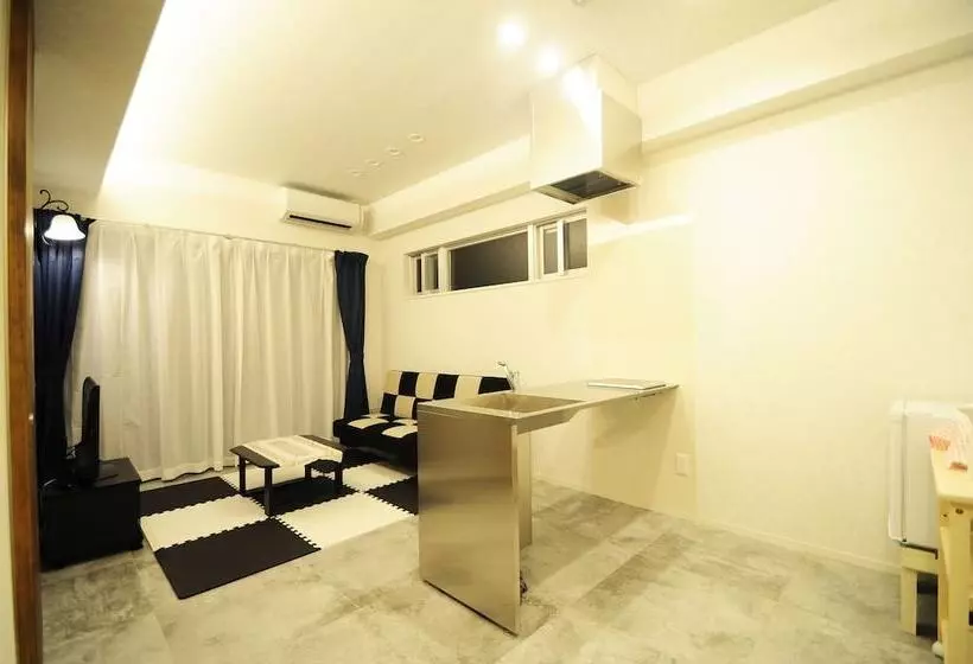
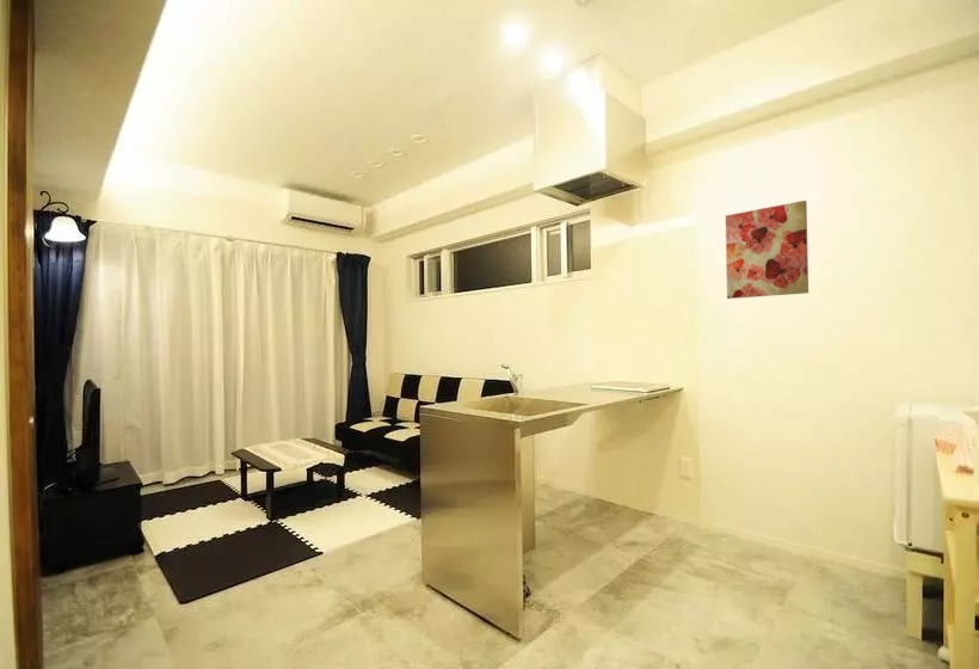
+ wall art (764, 252)
